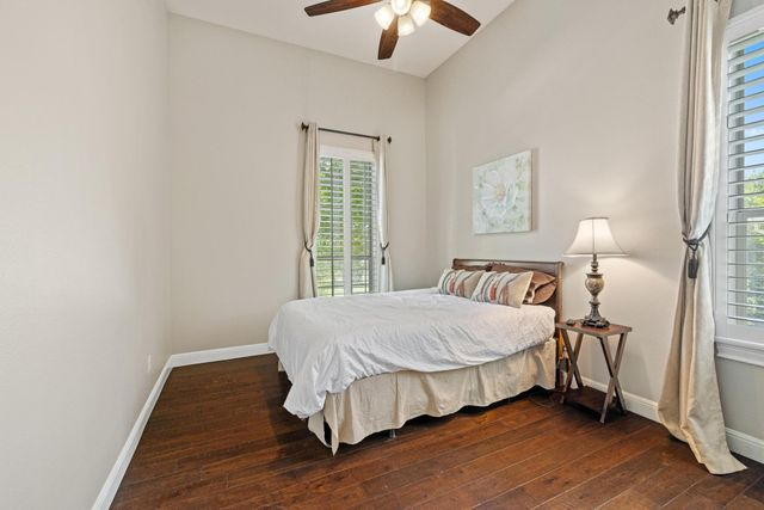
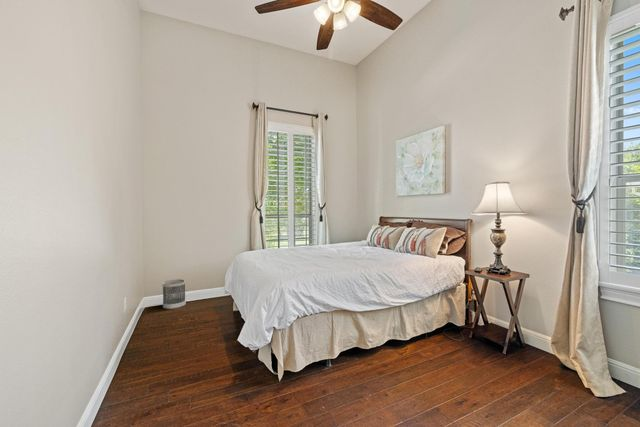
+ wastebasket (174, 293)
